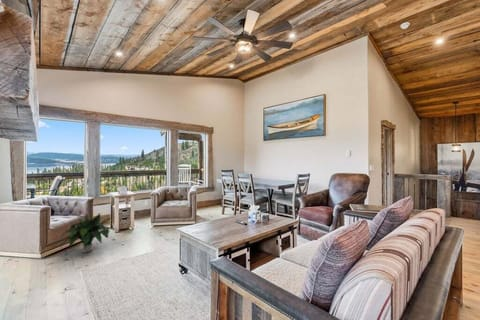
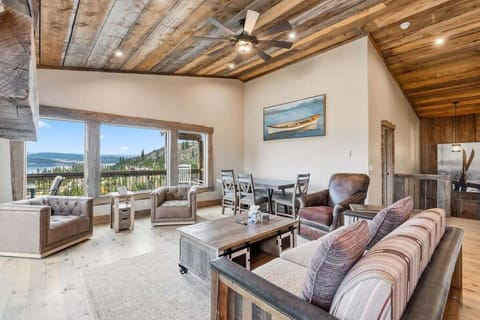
- potted plant (89, 231)
